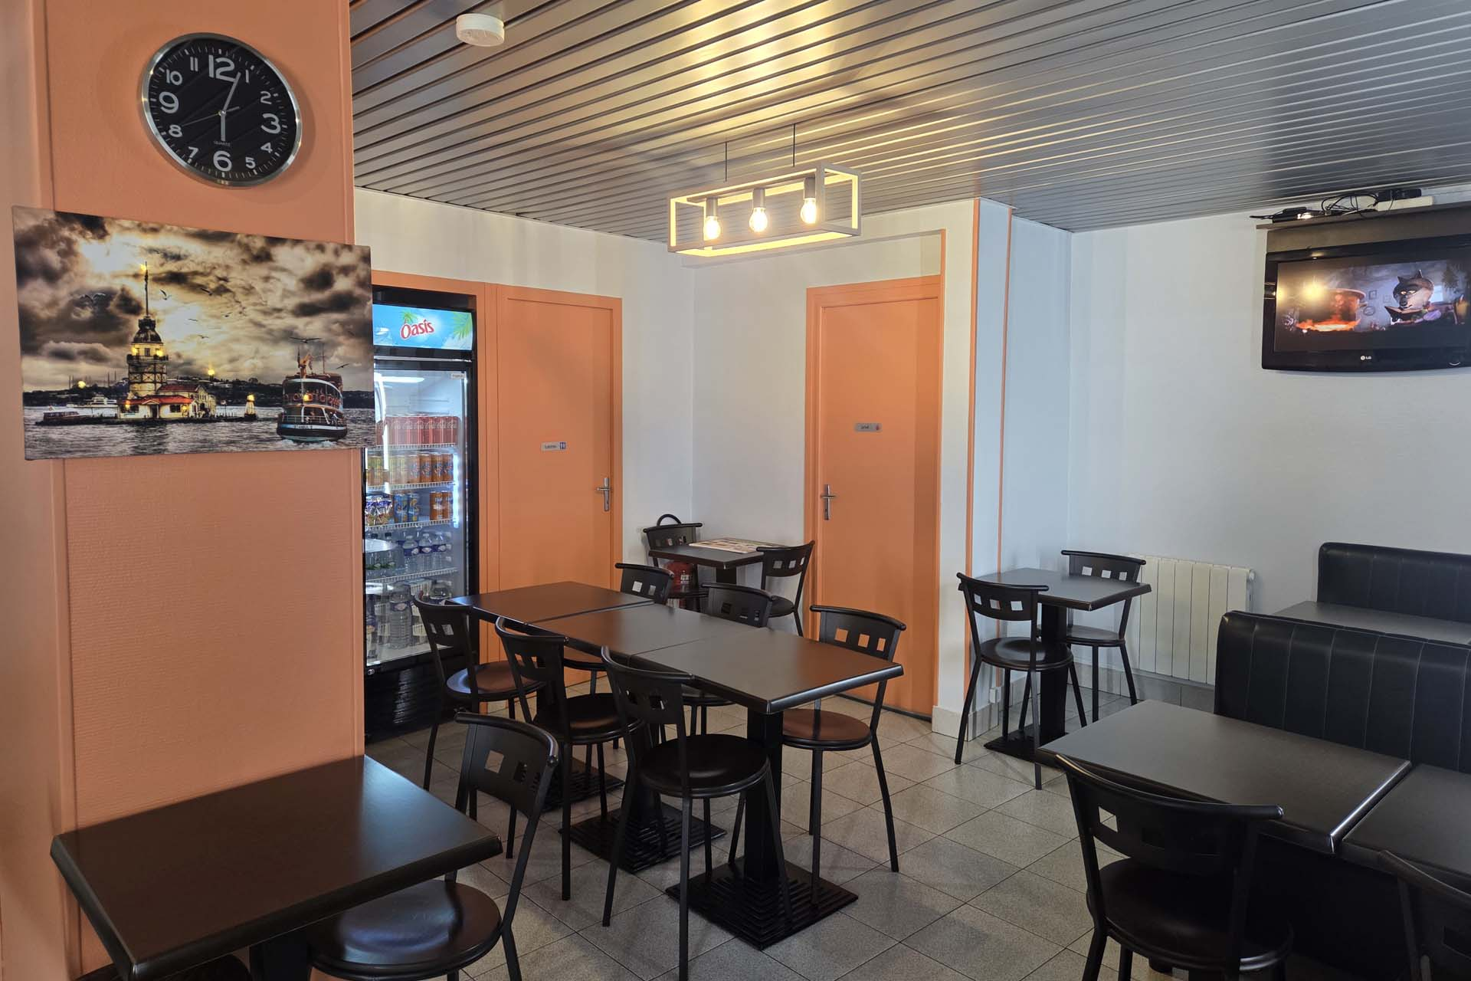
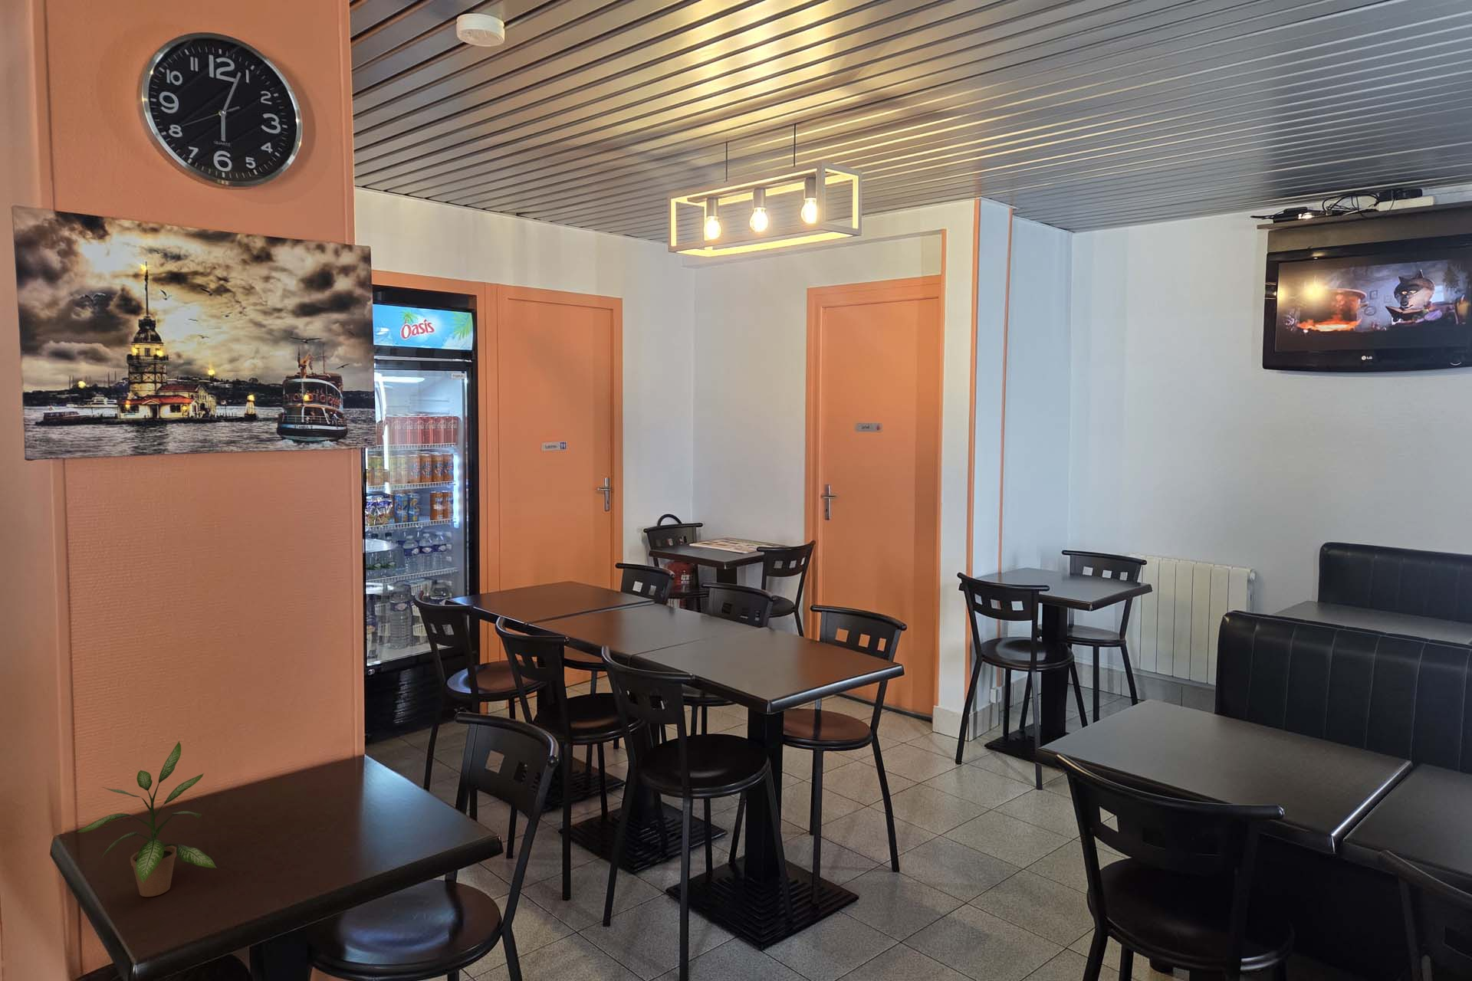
+ potted plant (166, 819)
